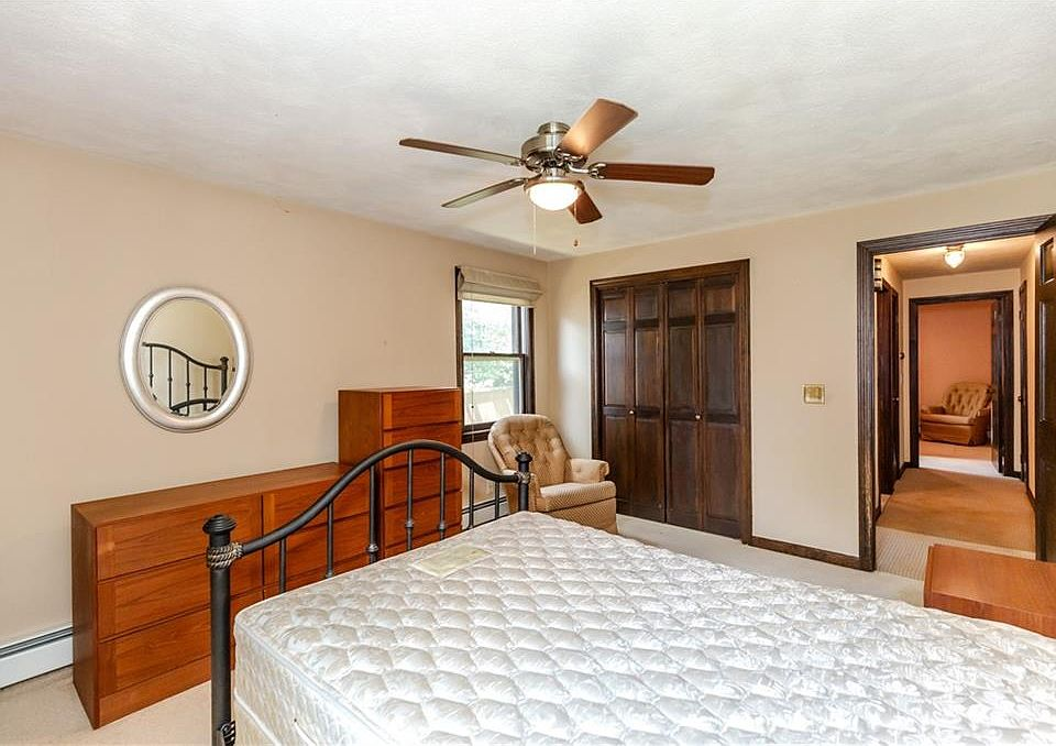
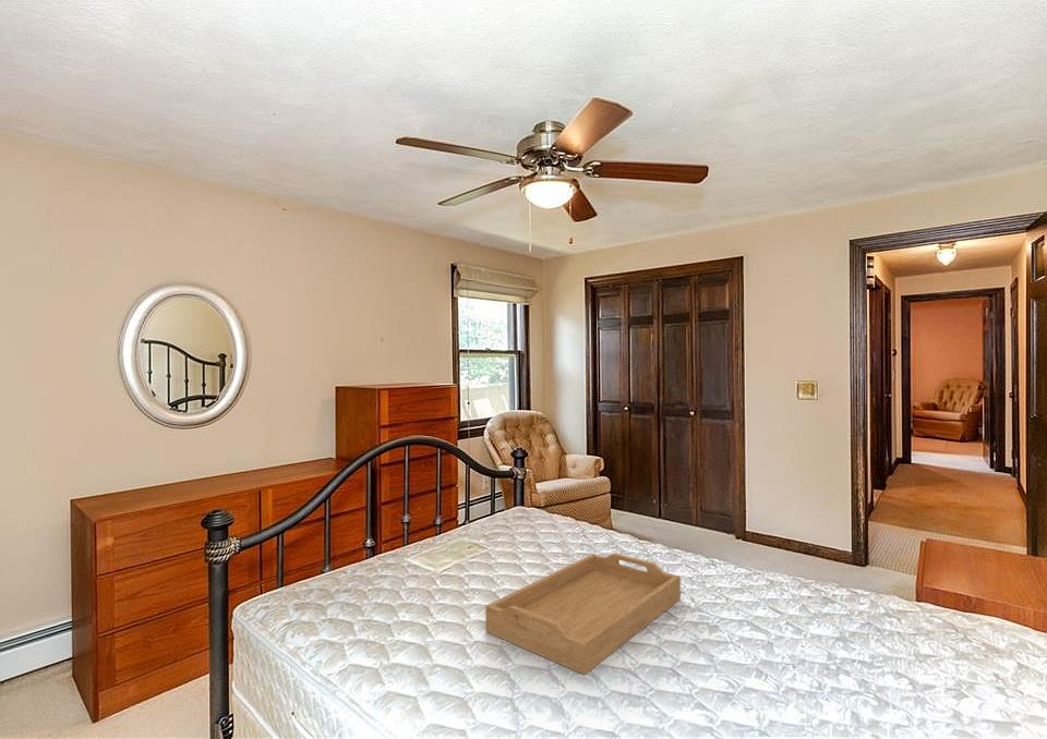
+ serving tray (589, 598)
